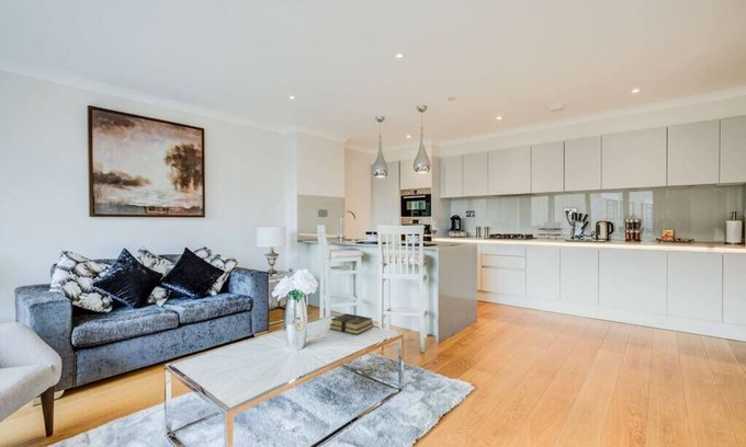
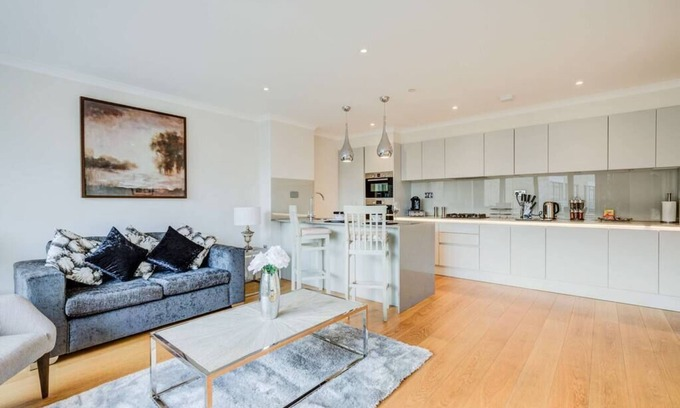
- book (351, 322)
